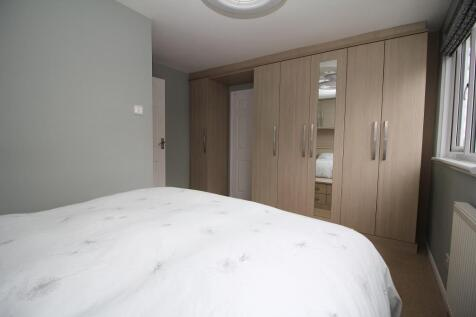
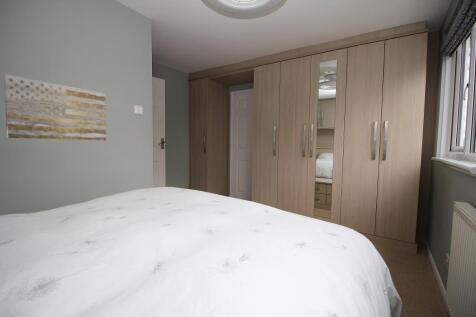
+ wall art (62, 112)
